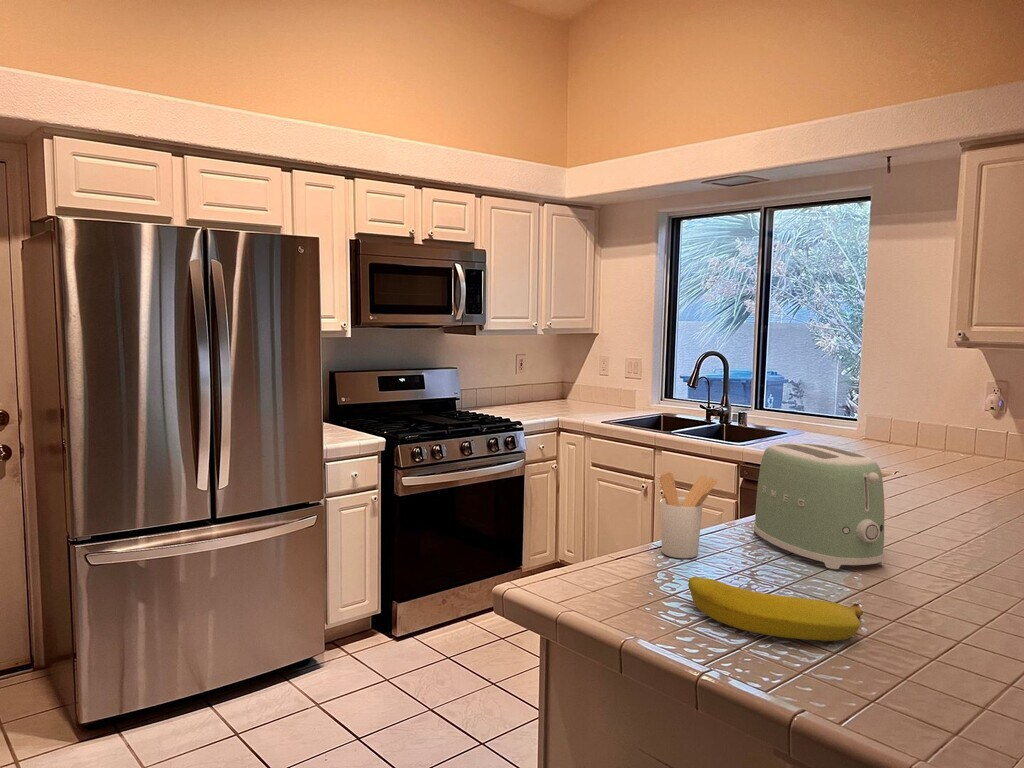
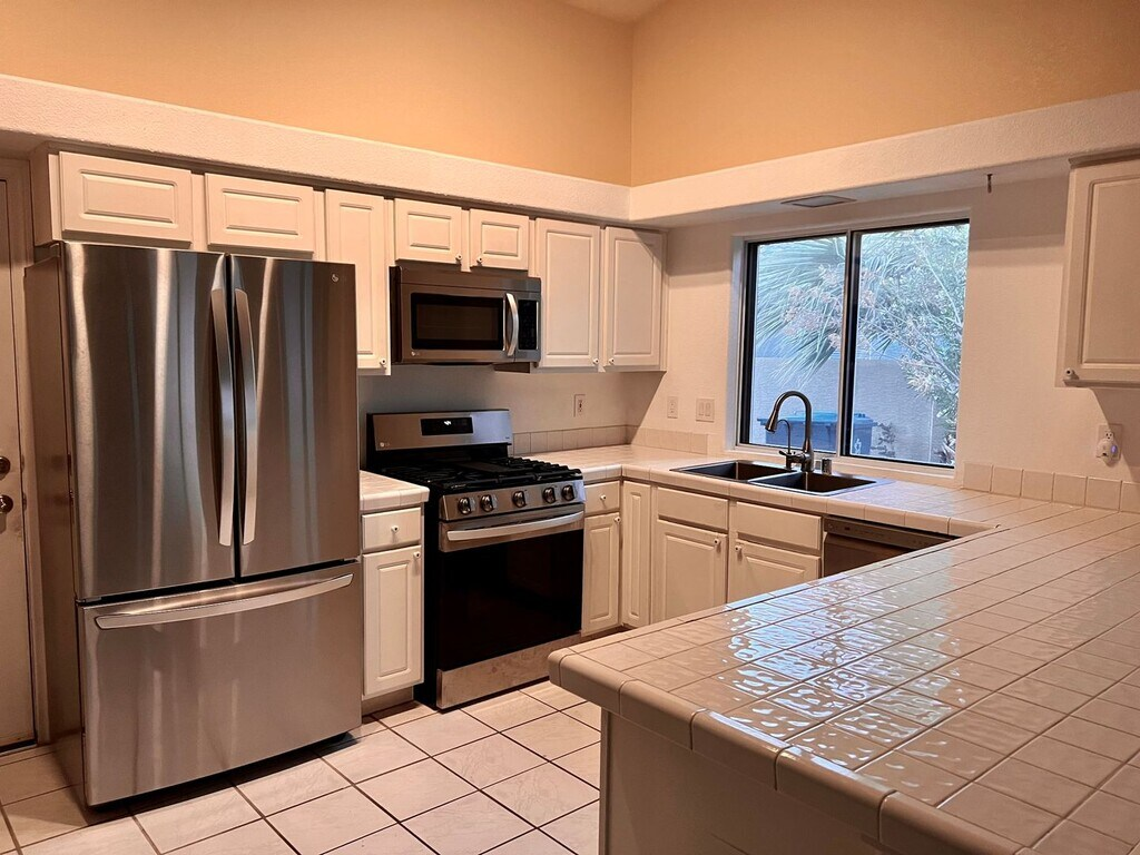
- toaster (816, 498)
- utensil holder (688, 513)
- banana (769, 602)
